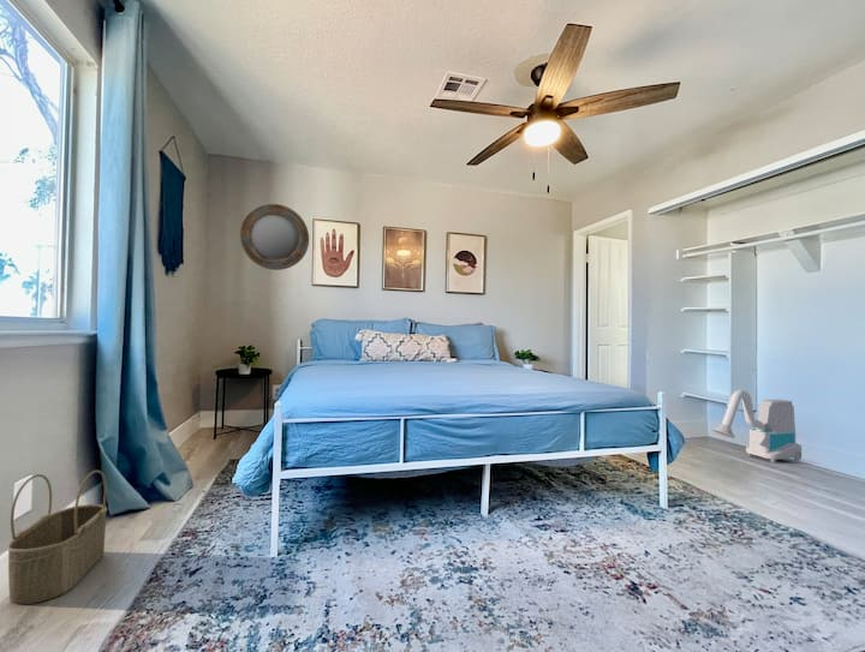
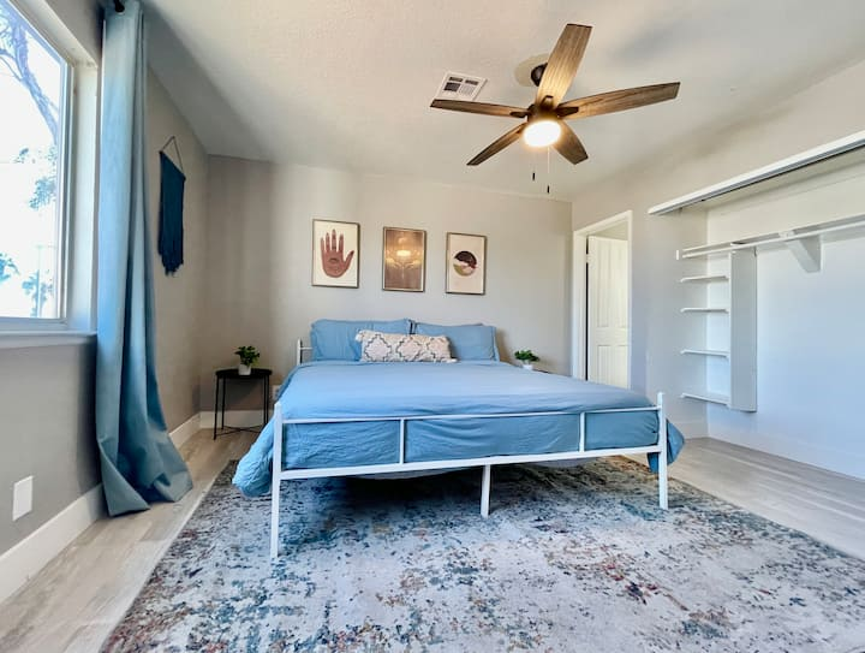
- vacuum cleaner (753, 424)
- home mirror (275, 237)
- wicker basket (61, 524)
